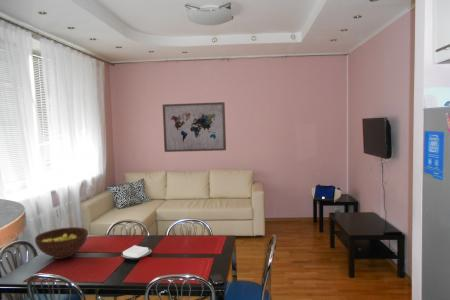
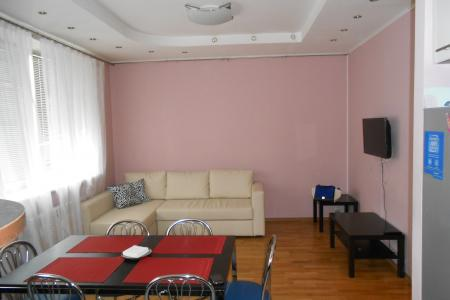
- wall art (194, 127)
- fruit bowl (62, 245)
